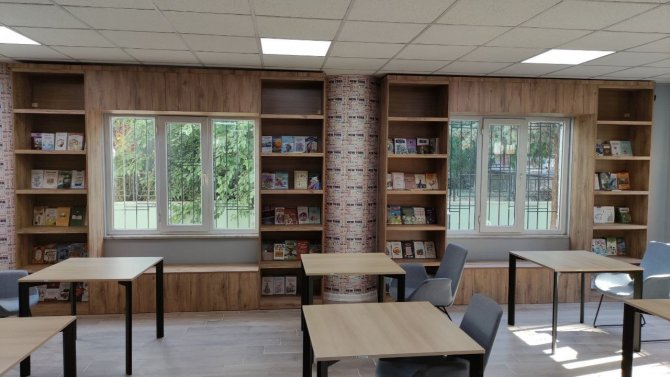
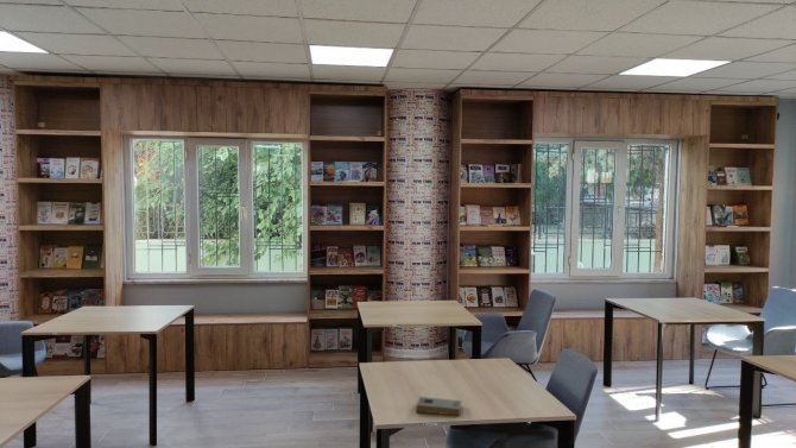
+ book (438, 405)
